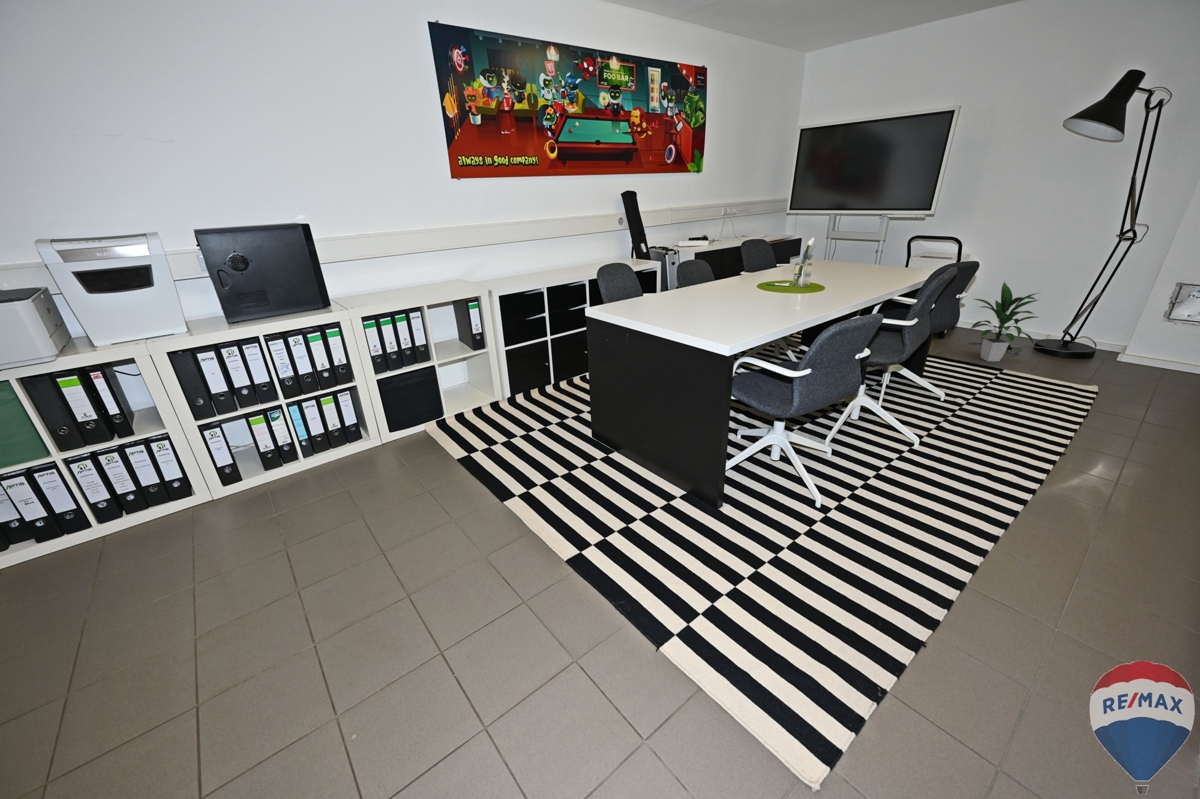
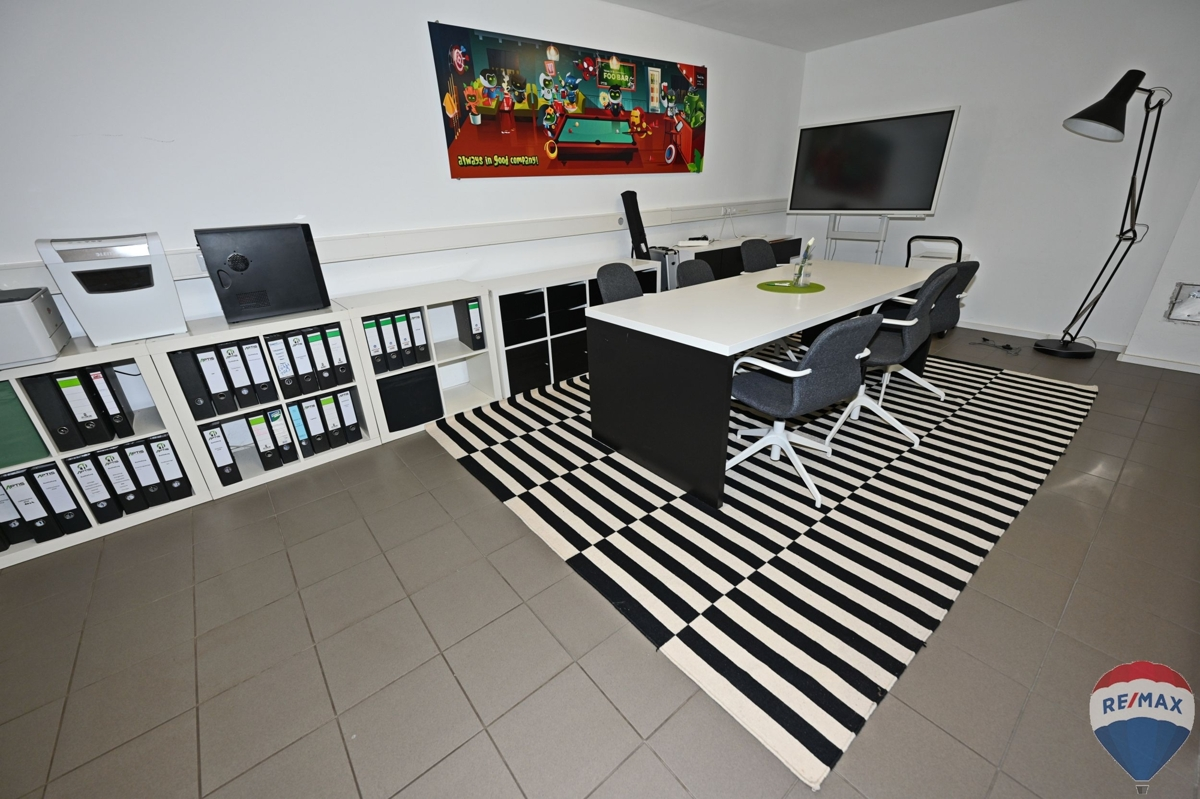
- indoor plant (1005, 323)
